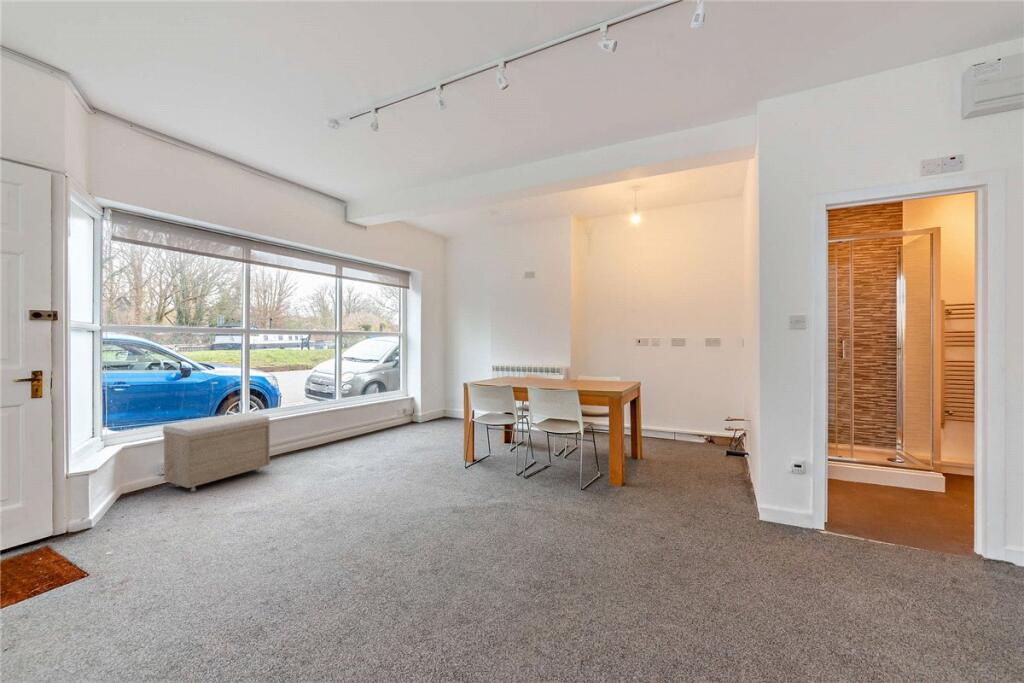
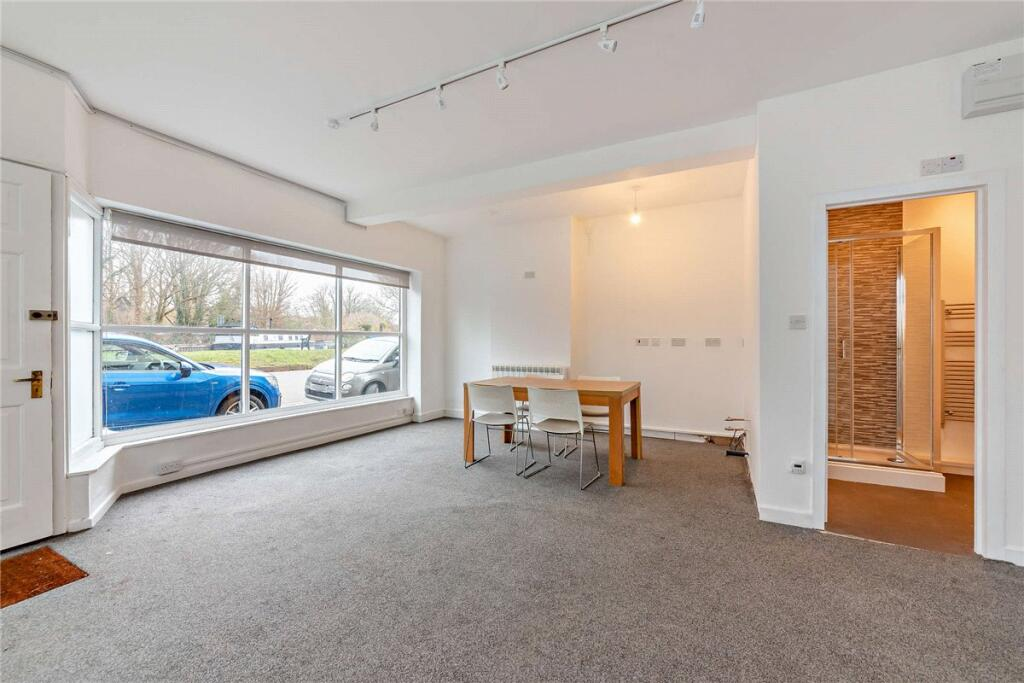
- storage bench (219, 449)
